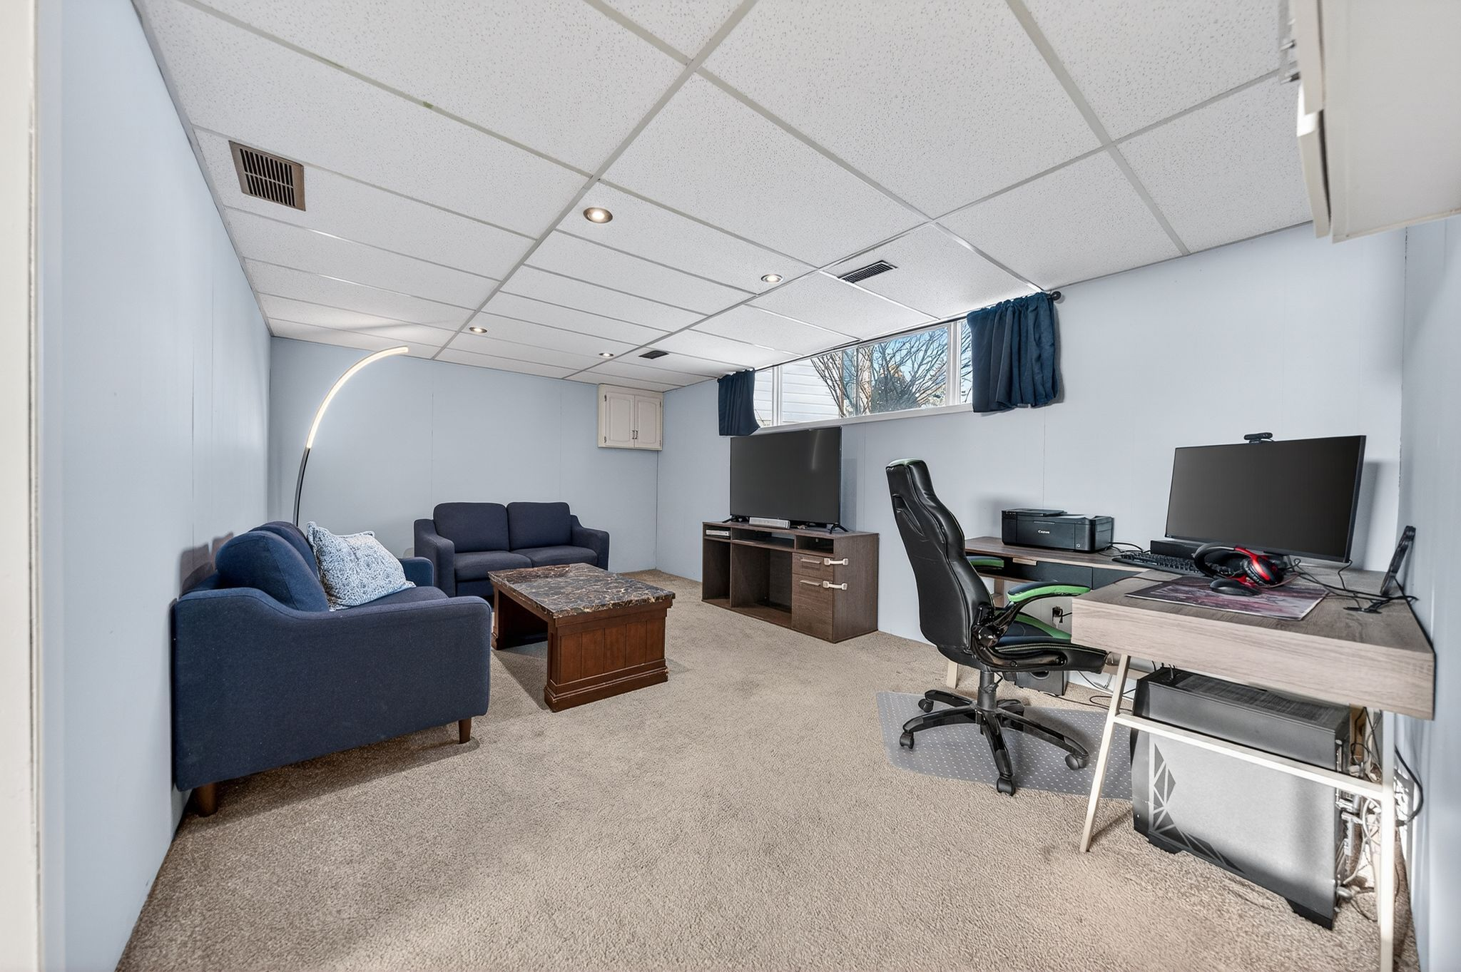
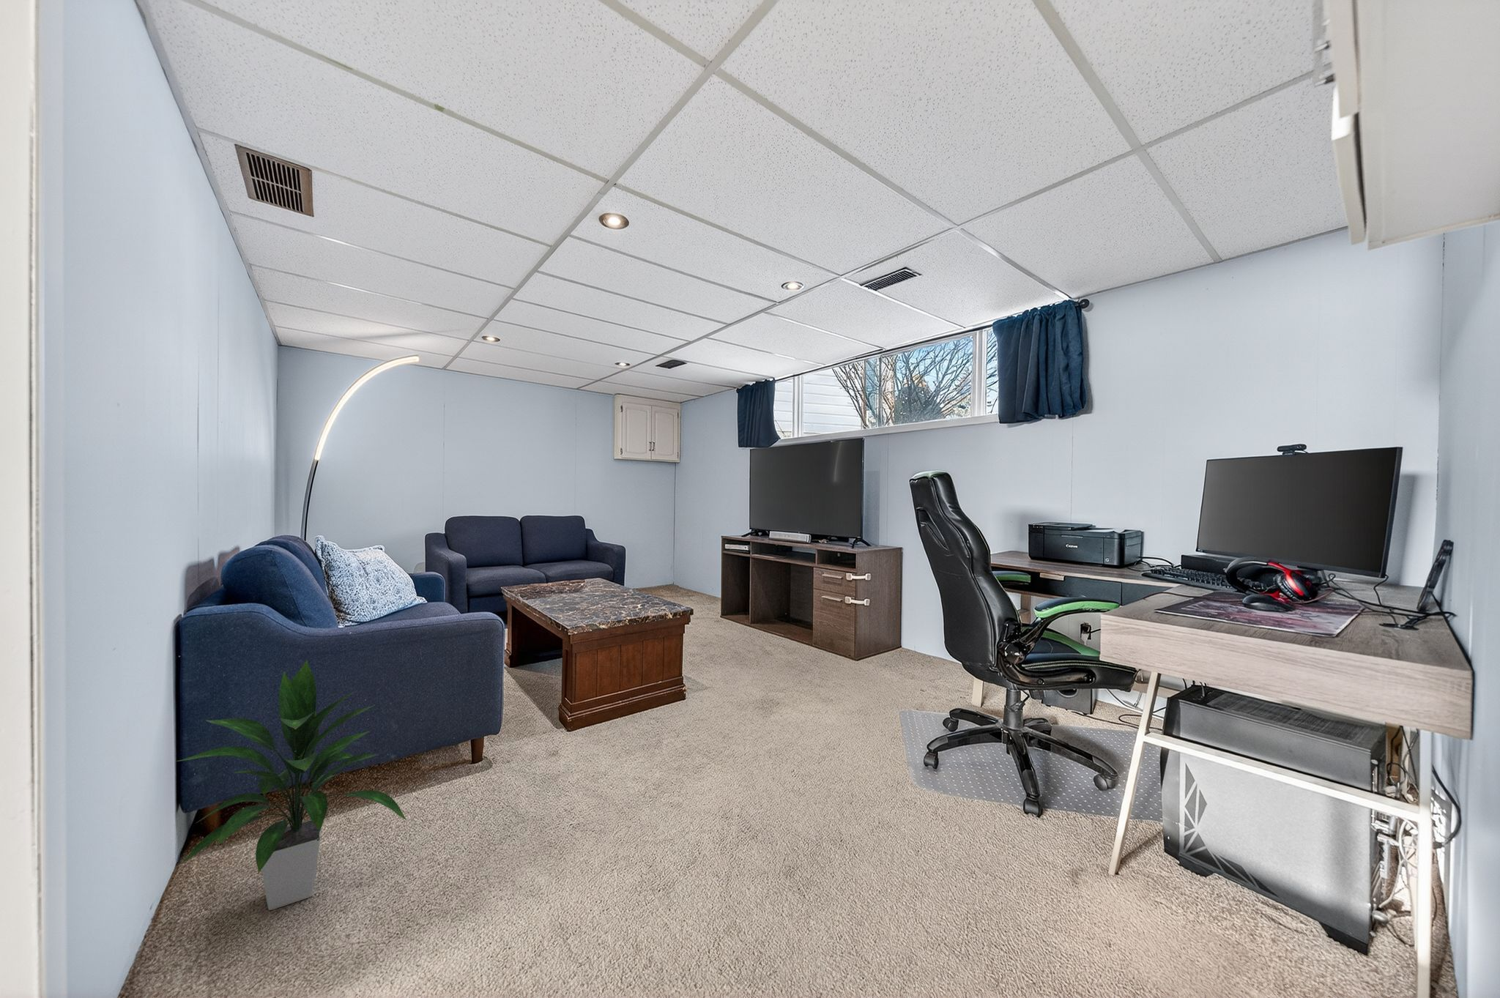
+ indoor plant (301, 784)
